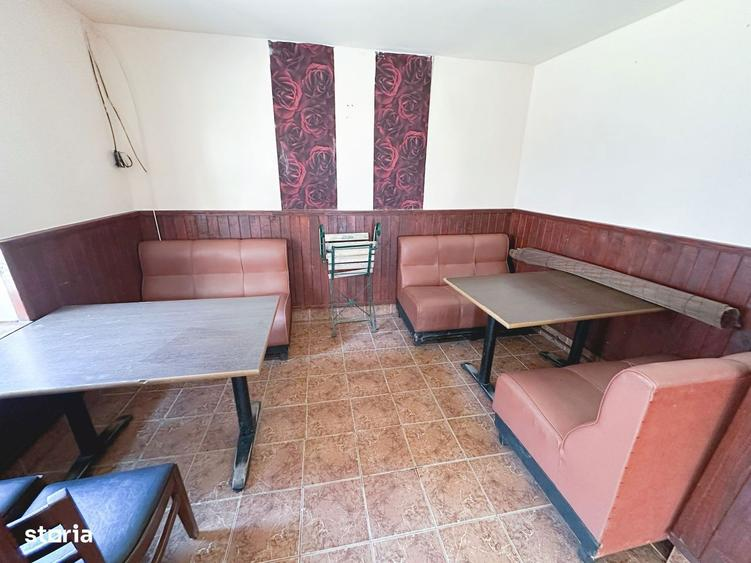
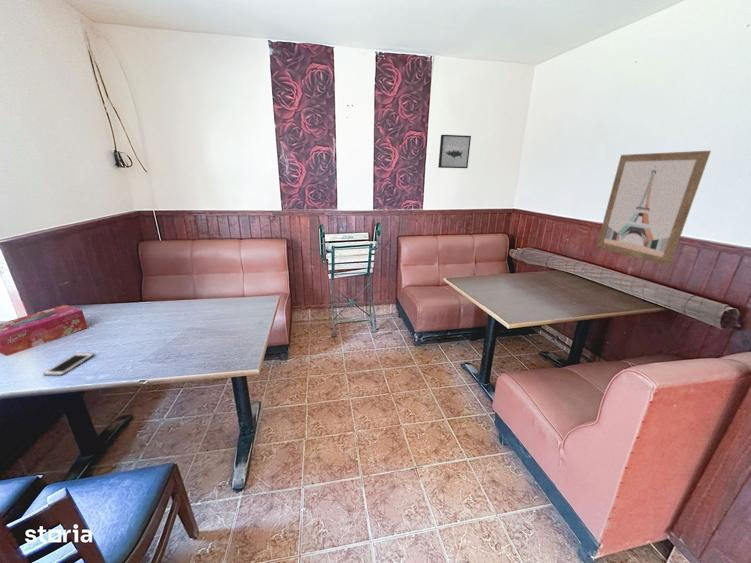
+ wall art (454, 151)
+ cell phone (69, 363)
+ tissue box (38, 328)
+ wall art (643, 207)
